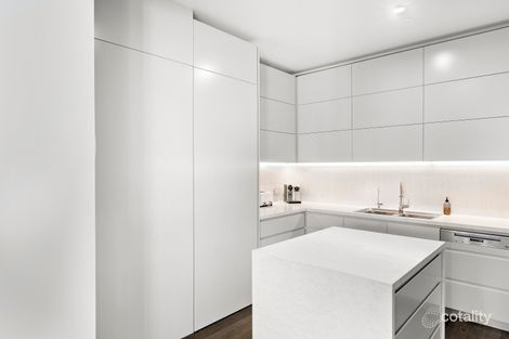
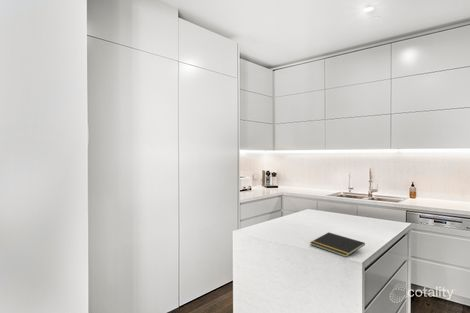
+ notepad (336, 243)
